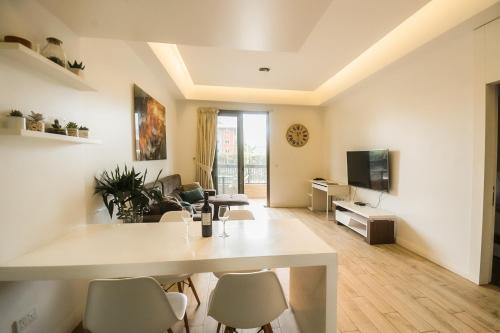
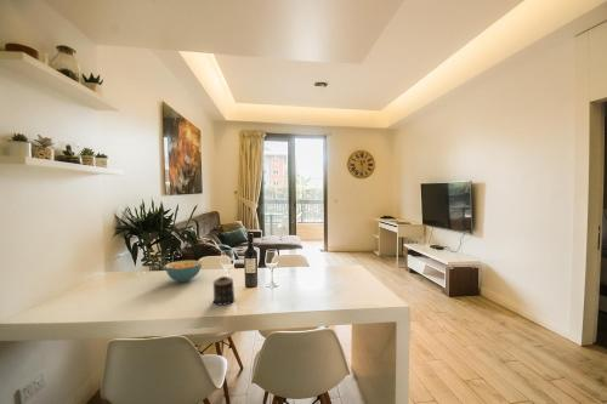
+ cereal bowl (183, 272)
+ candle (222, 289)
